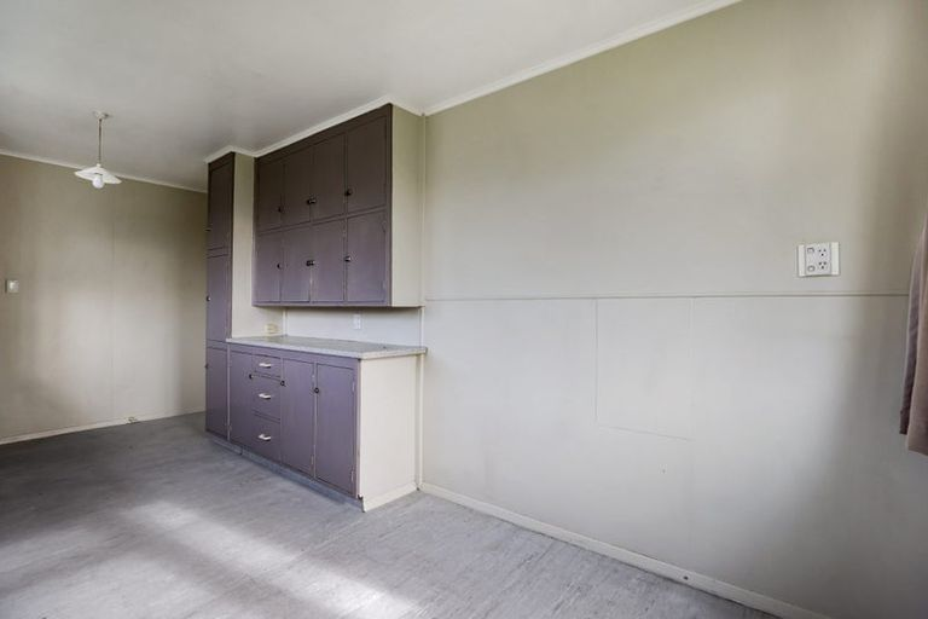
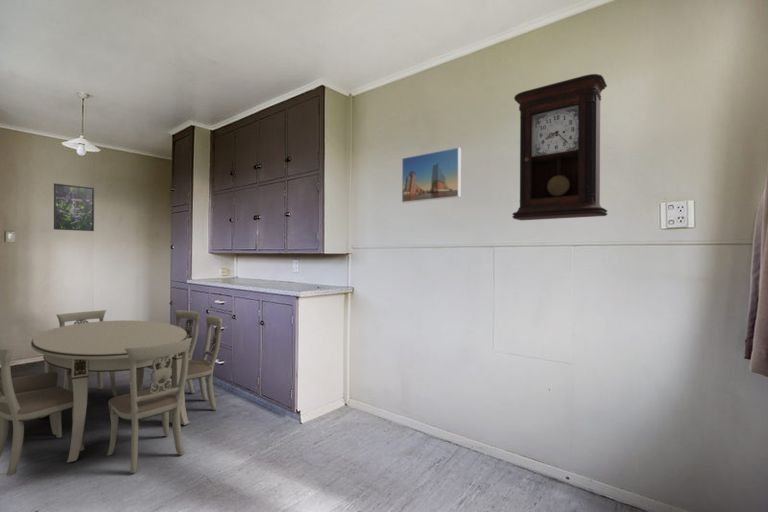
+ pendulum clock (556, 153)
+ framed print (74, 208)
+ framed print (429, 176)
+ dining table (113, 372)
